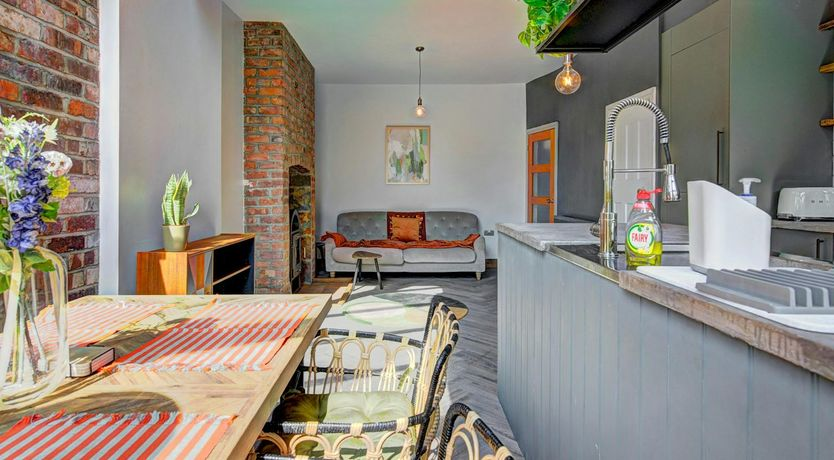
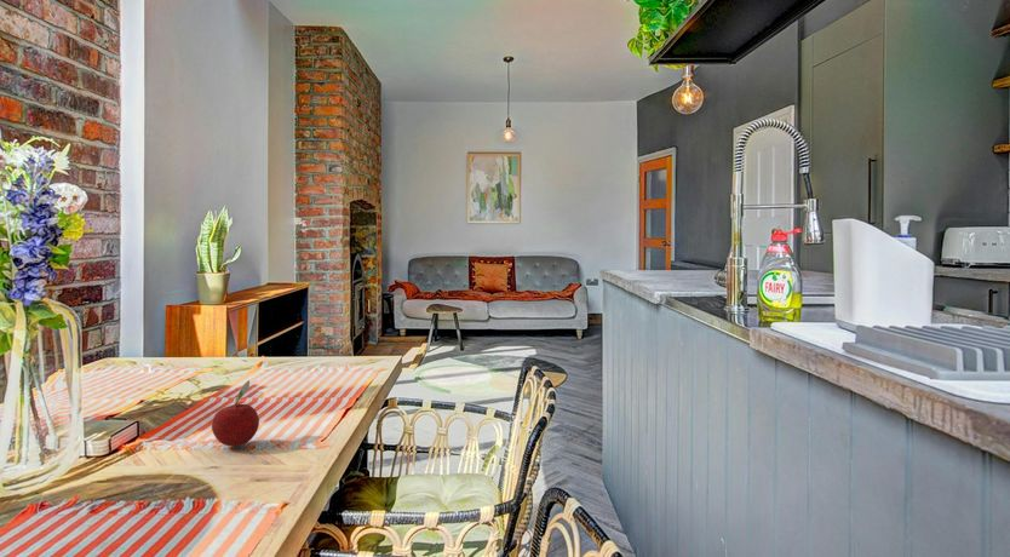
+ fruit (235, 414)
